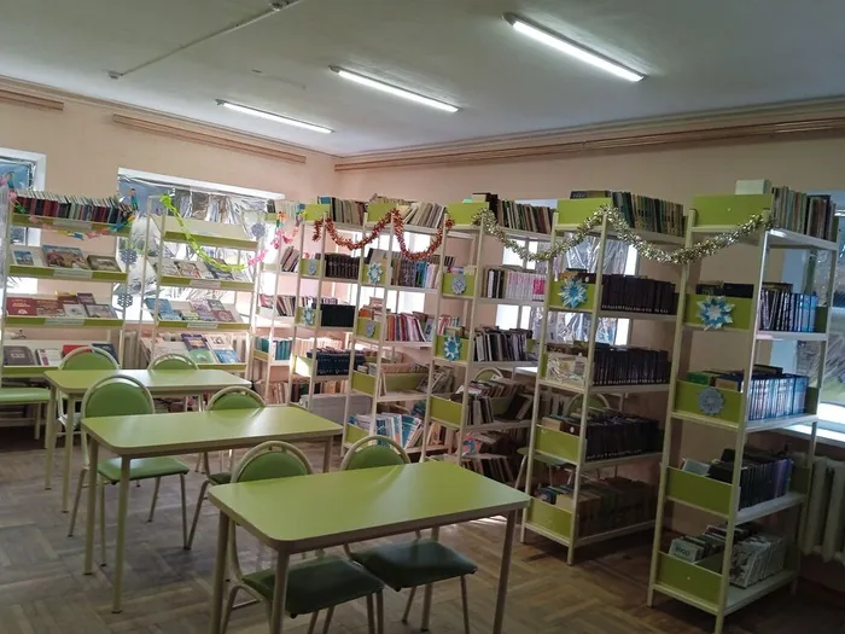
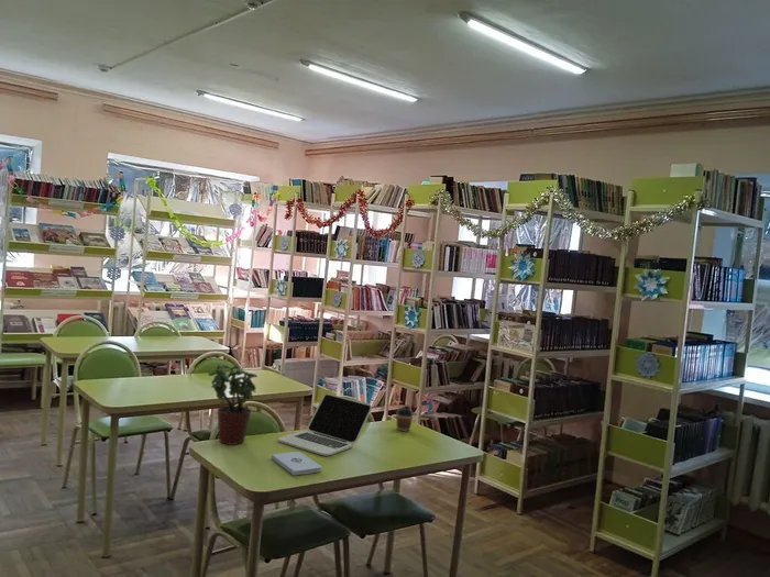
+ coffee cup (404, 418)
+ potted plant (232, 401)
+ notepad (296, 463)
+ laptop (326, 422)
